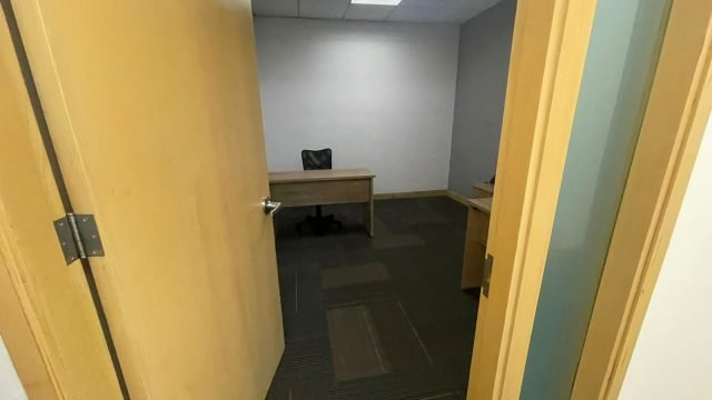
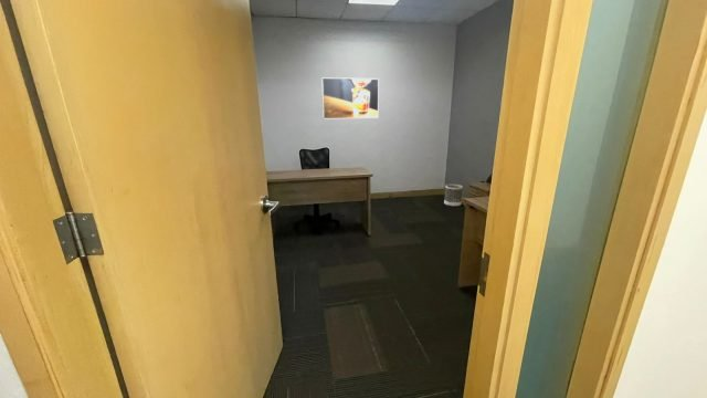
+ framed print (350, 98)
+ wastebasket (453, 195)
